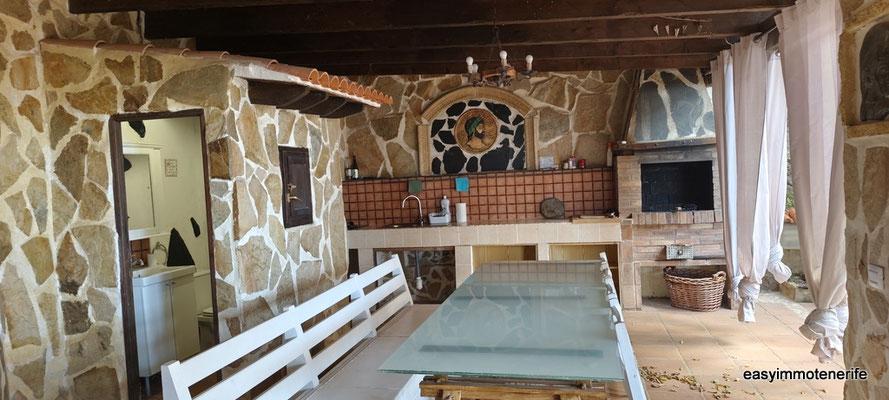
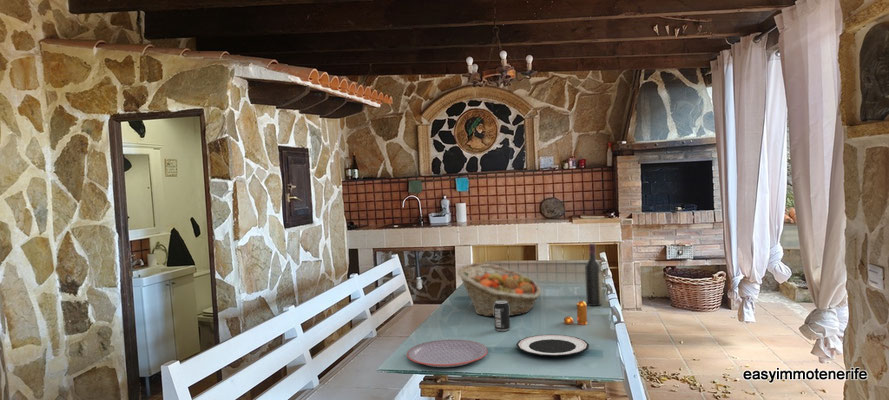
+ wine bottle (593, 273)
+ pepper shaker (577, 311)
+ plate (447, 354)
+ fruit basket (499, 287)
+ beverage can (501, 315)
+ plate (552, 347)
